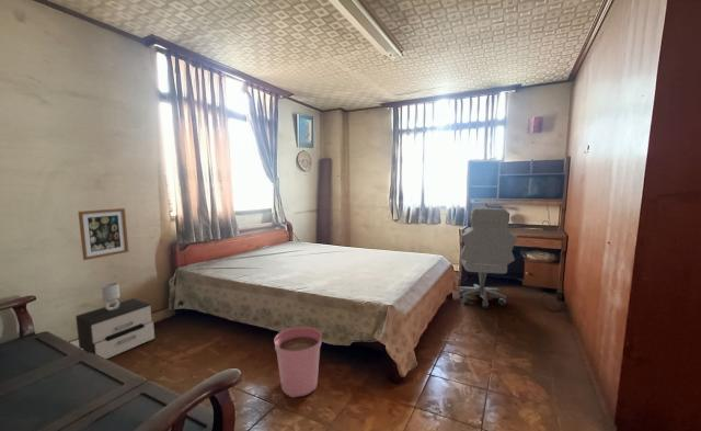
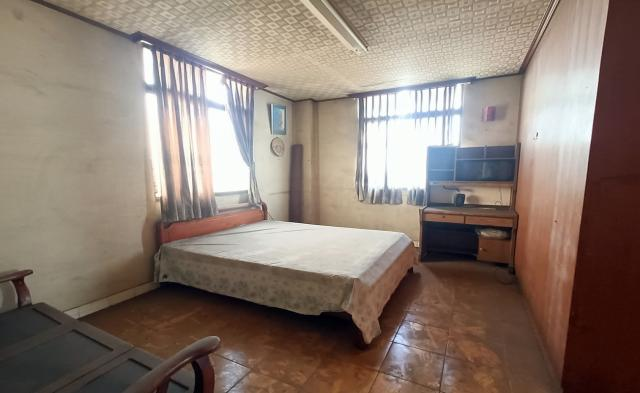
- wall art (104, 232)
- nightstand (116, 316)
- plant pot (298, 361)
- office chair (483, 254)
